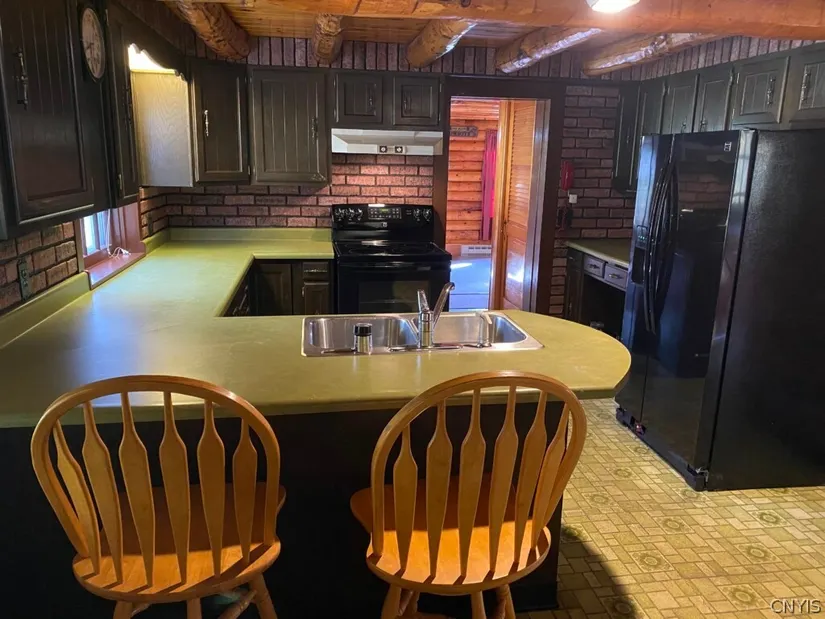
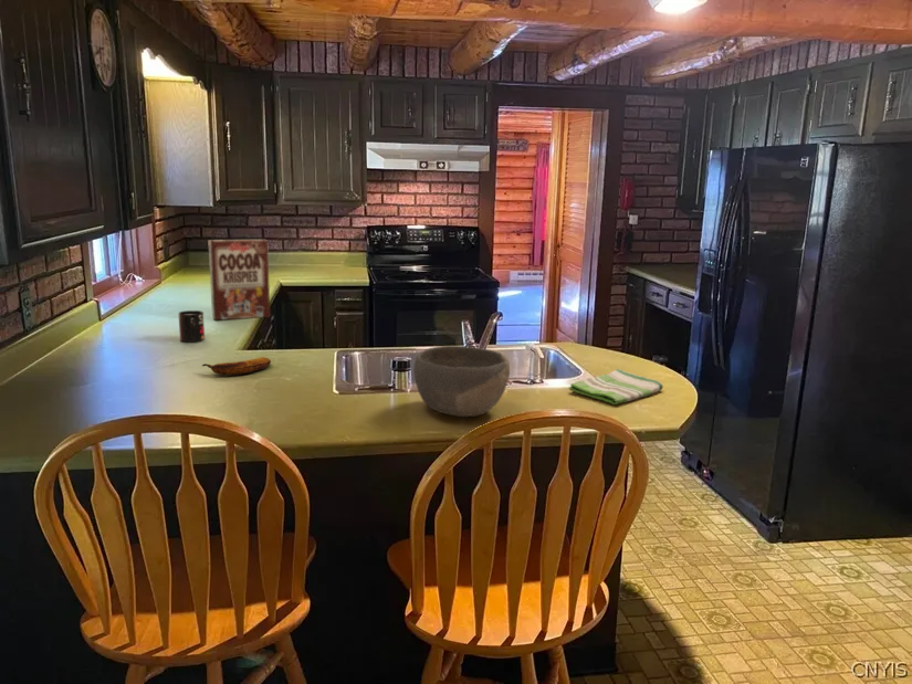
+ bowl (461, 383)
+ dish towel (616, 385)
+ banana (241, 365)
+ cereal box (240, 278)
+ mug (191, 326)
